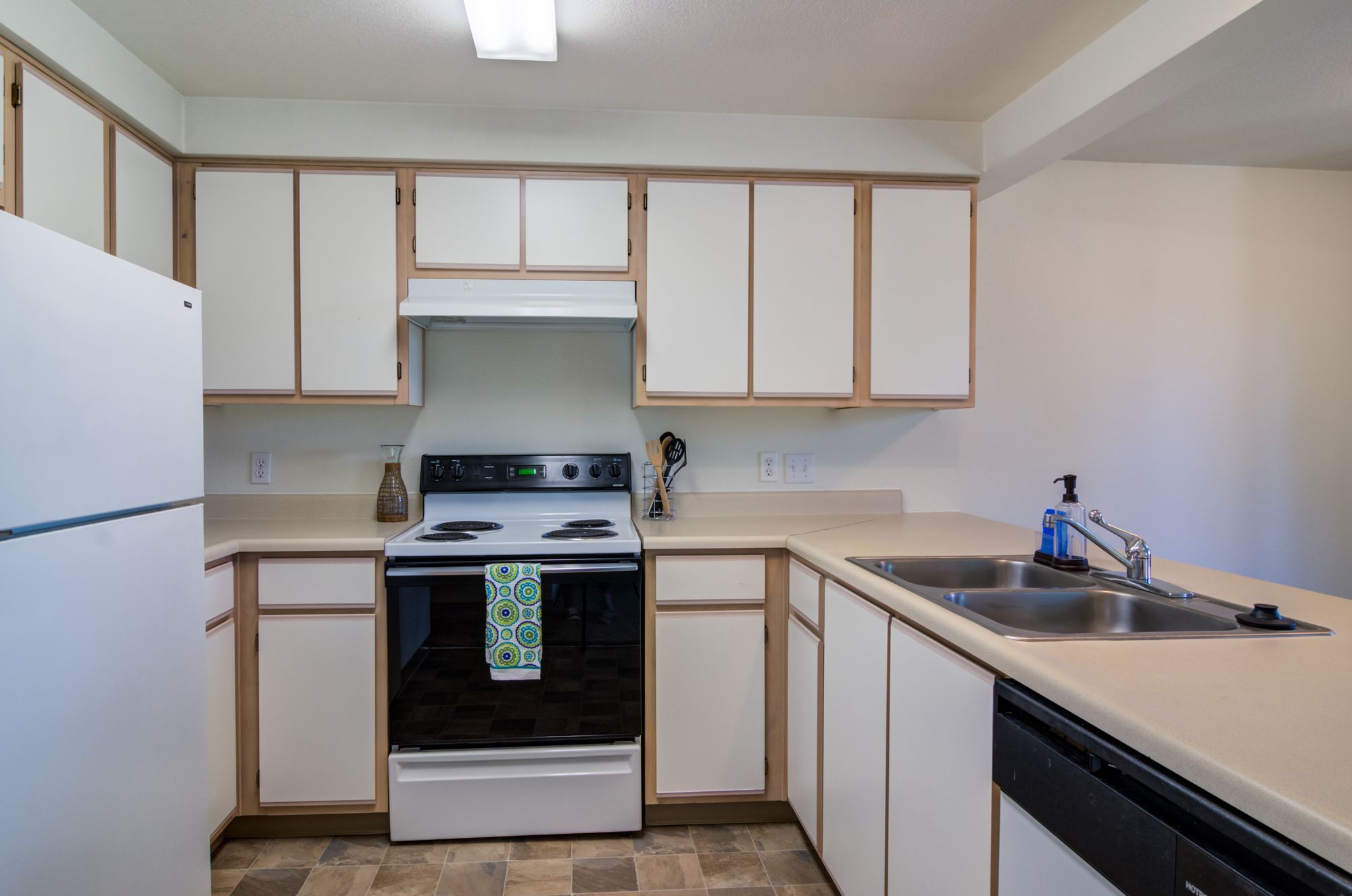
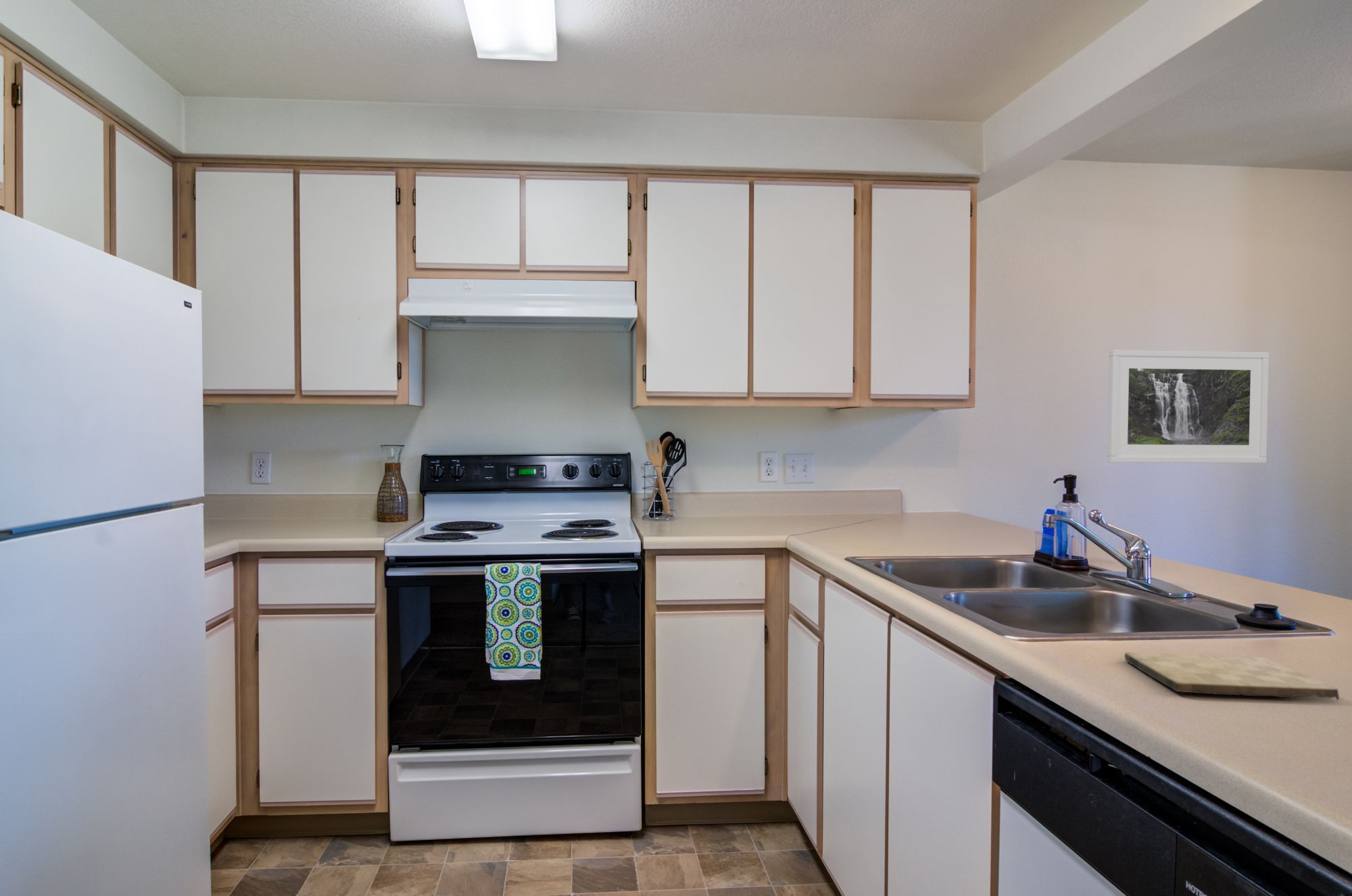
+ cutting board (1223, 673)
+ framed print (1188, 407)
